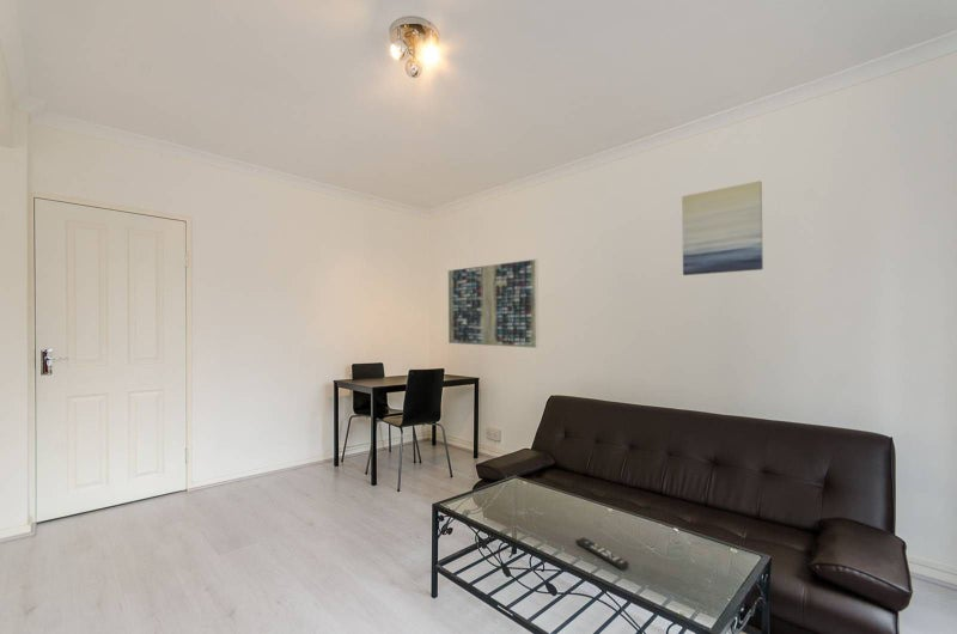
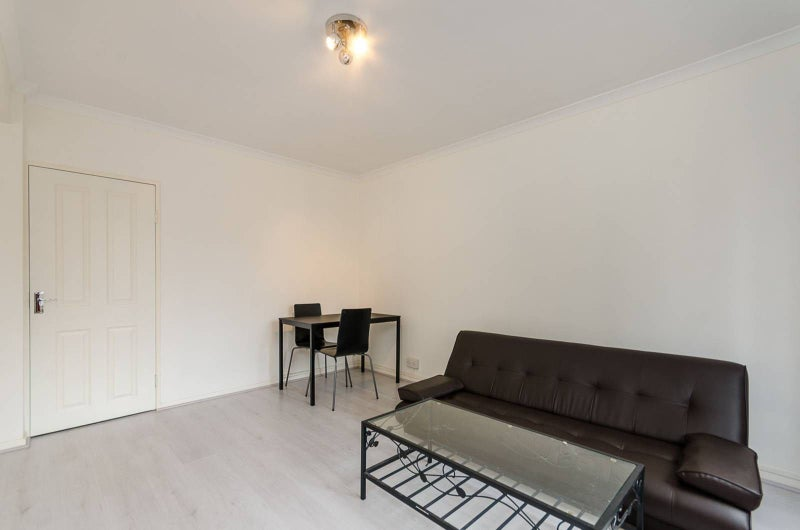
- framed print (488, 305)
- wall art (720, 231)
- remote control (601, 551)
